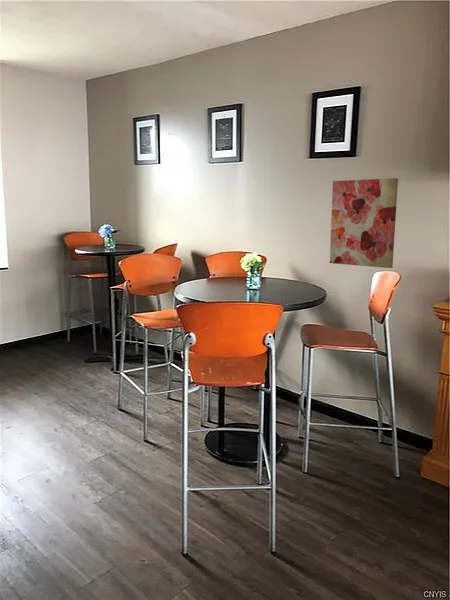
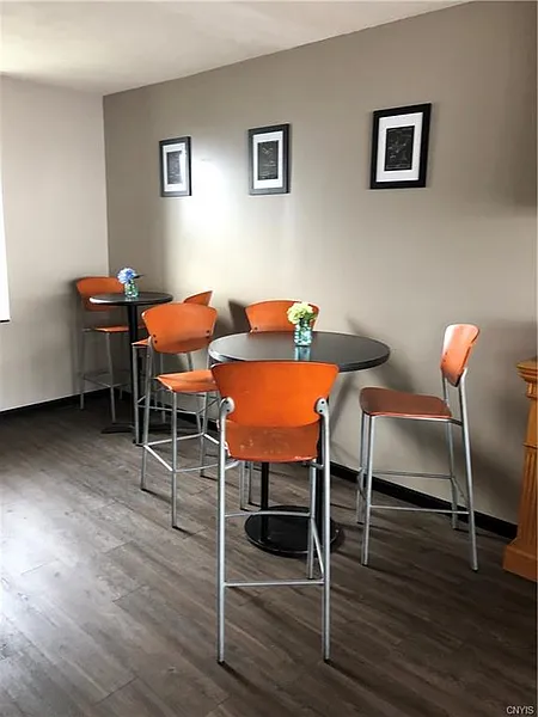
- wall art (361, 223)
